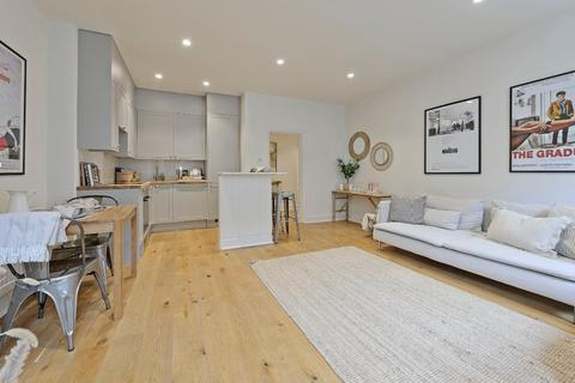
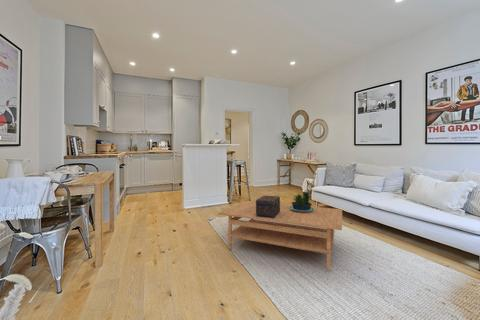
+ decorative box (268, 205)
+ potted plant (301, 201)
+ coffee table (282, 228)
